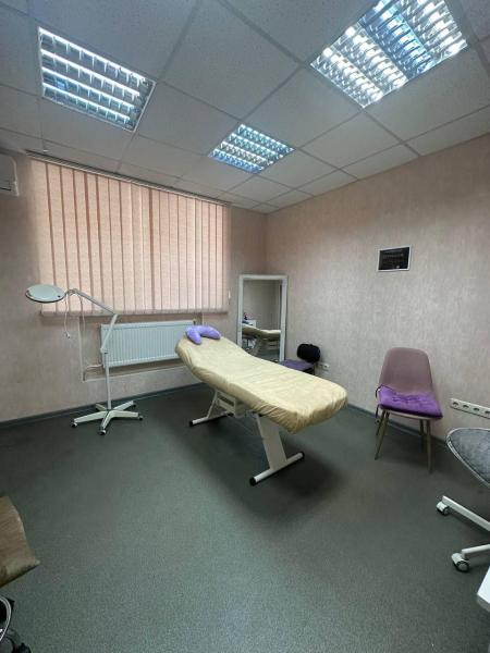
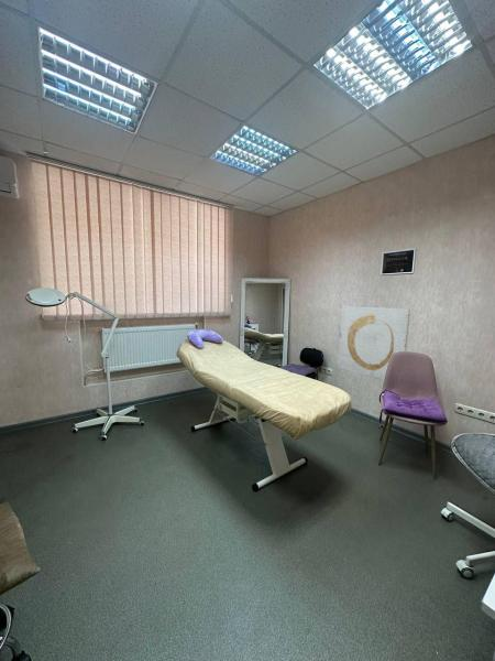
+ wall art (370, 342)
